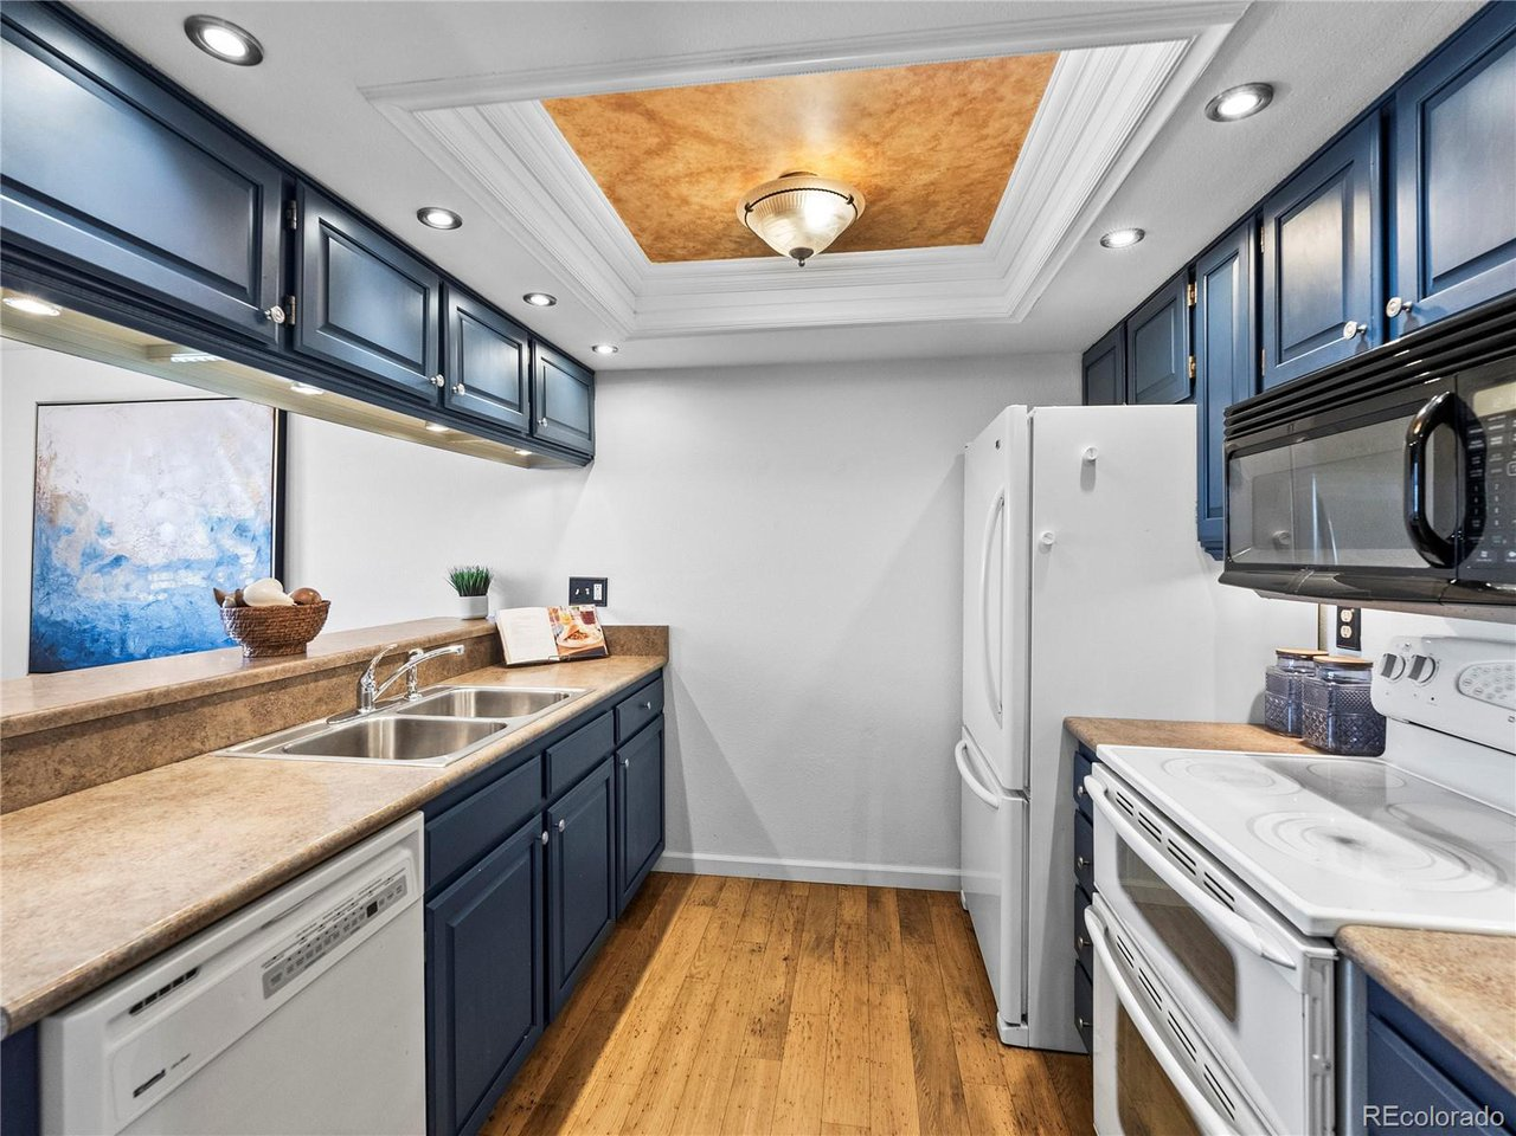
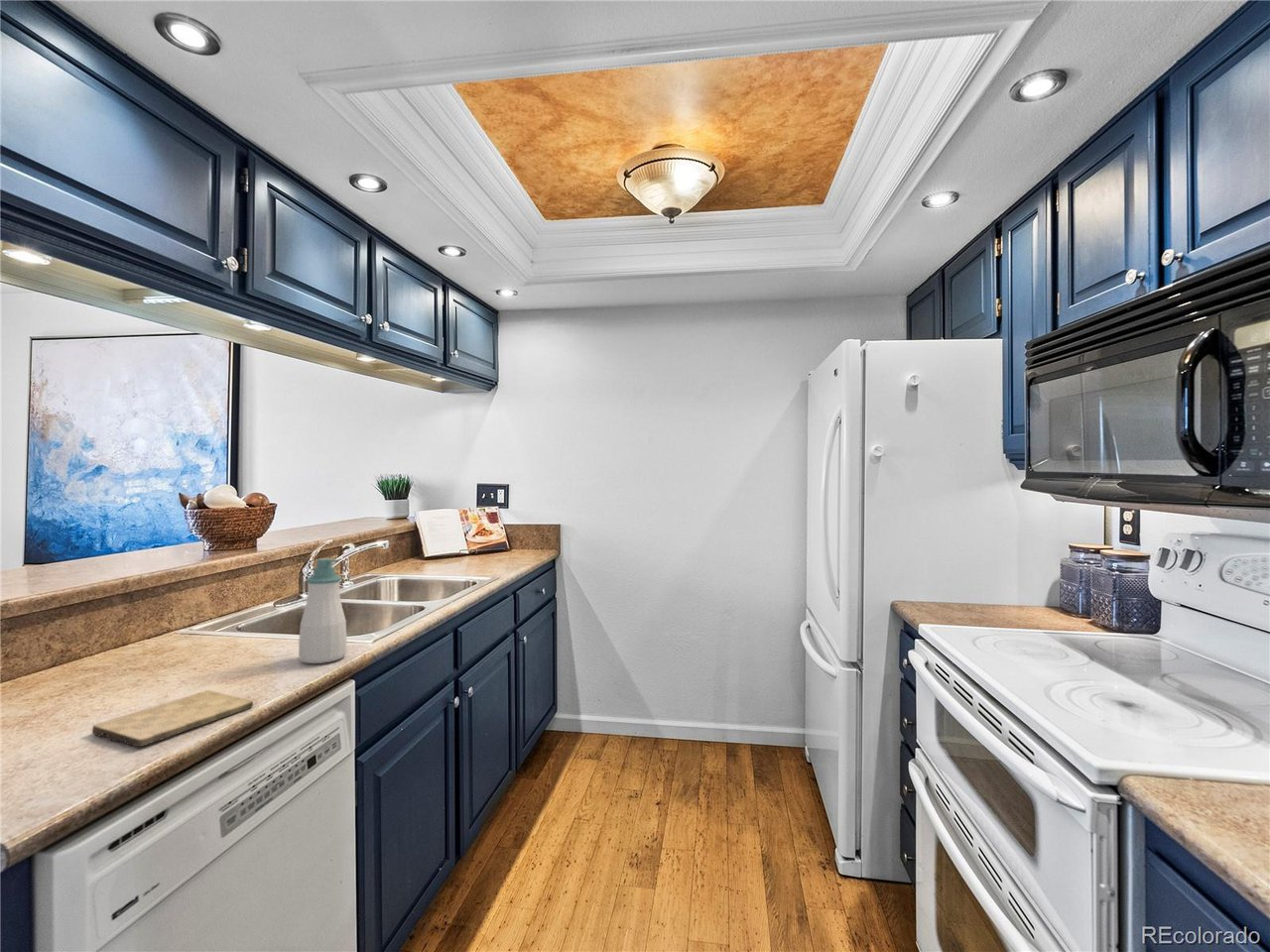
+ soap bottle (323, 608)
+ cutting board (177, 715)
